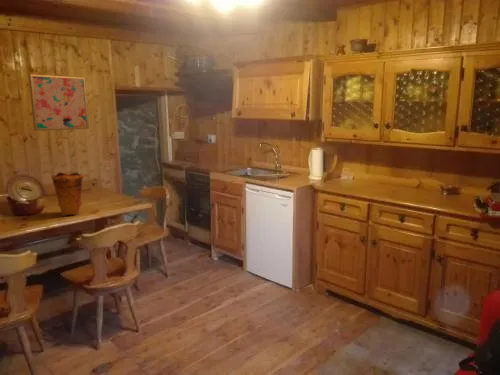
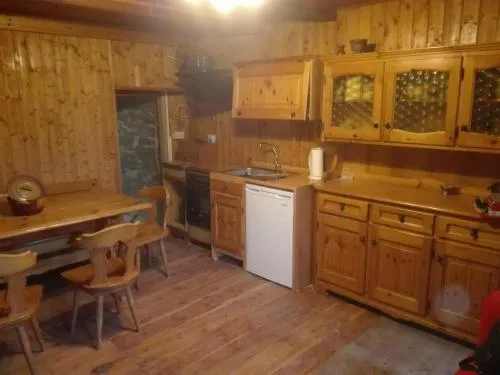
- wall art (60, 103)
- vase (68, 194)
